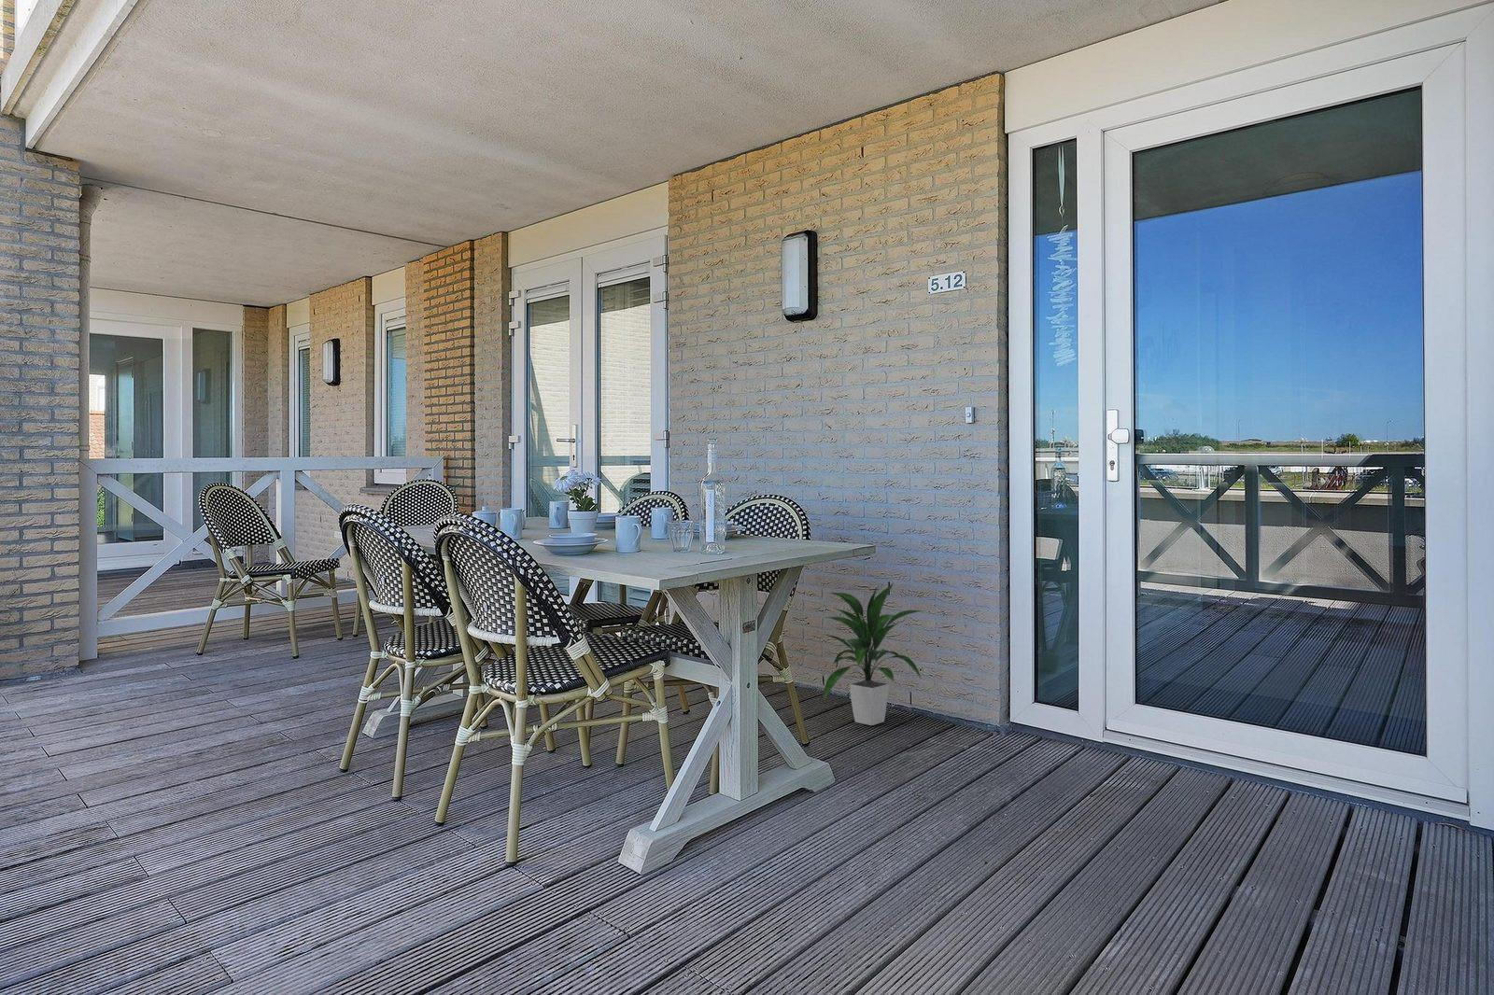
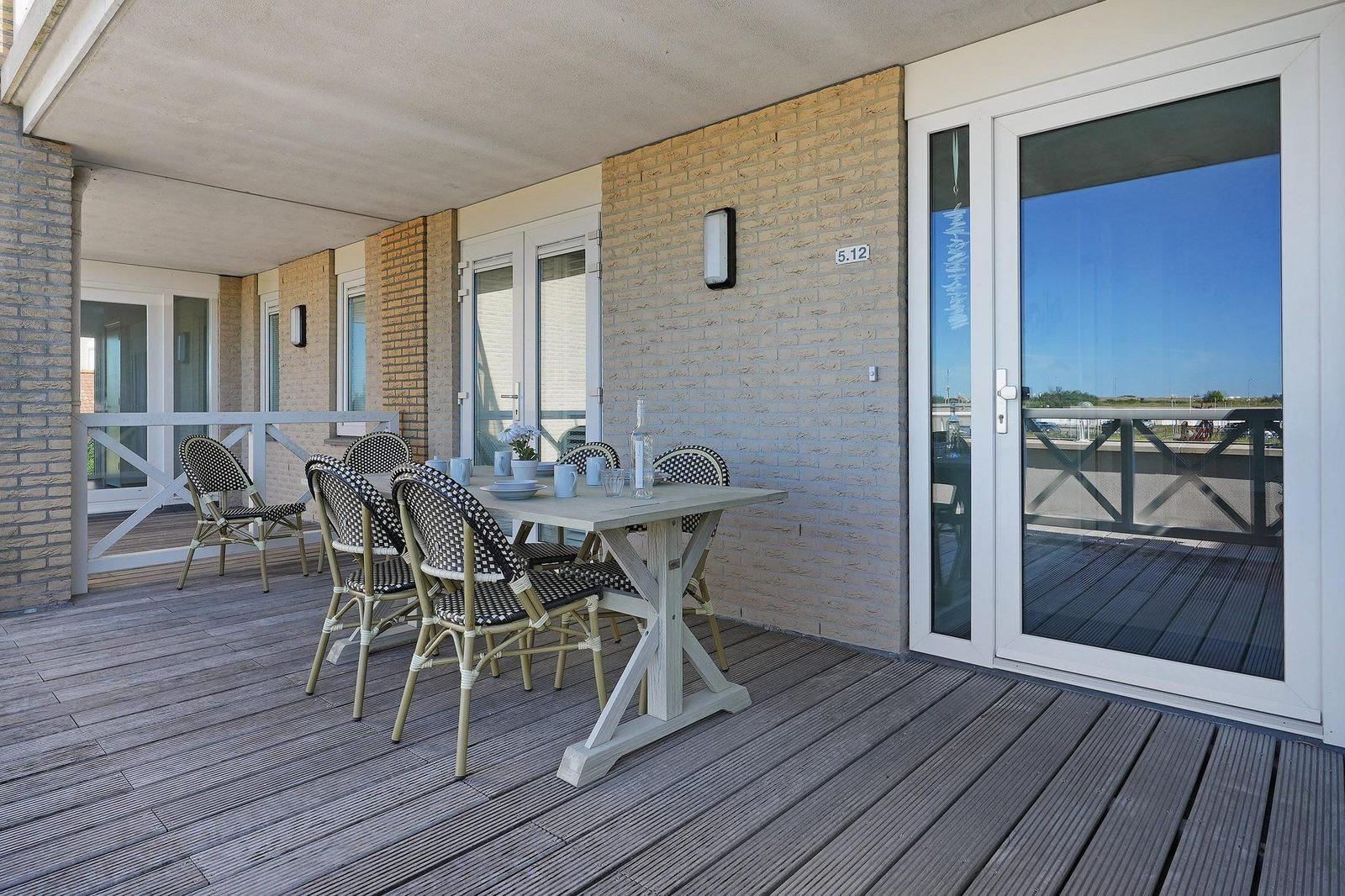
- indoor plant (864, 651)
